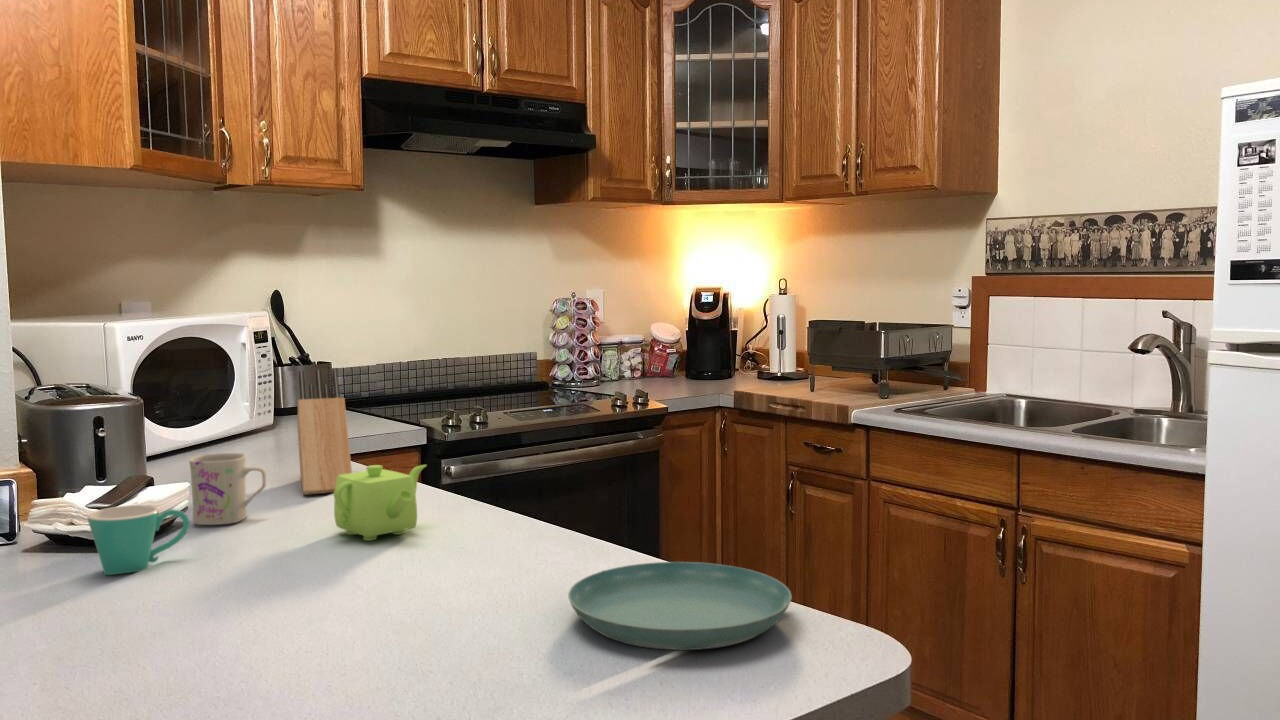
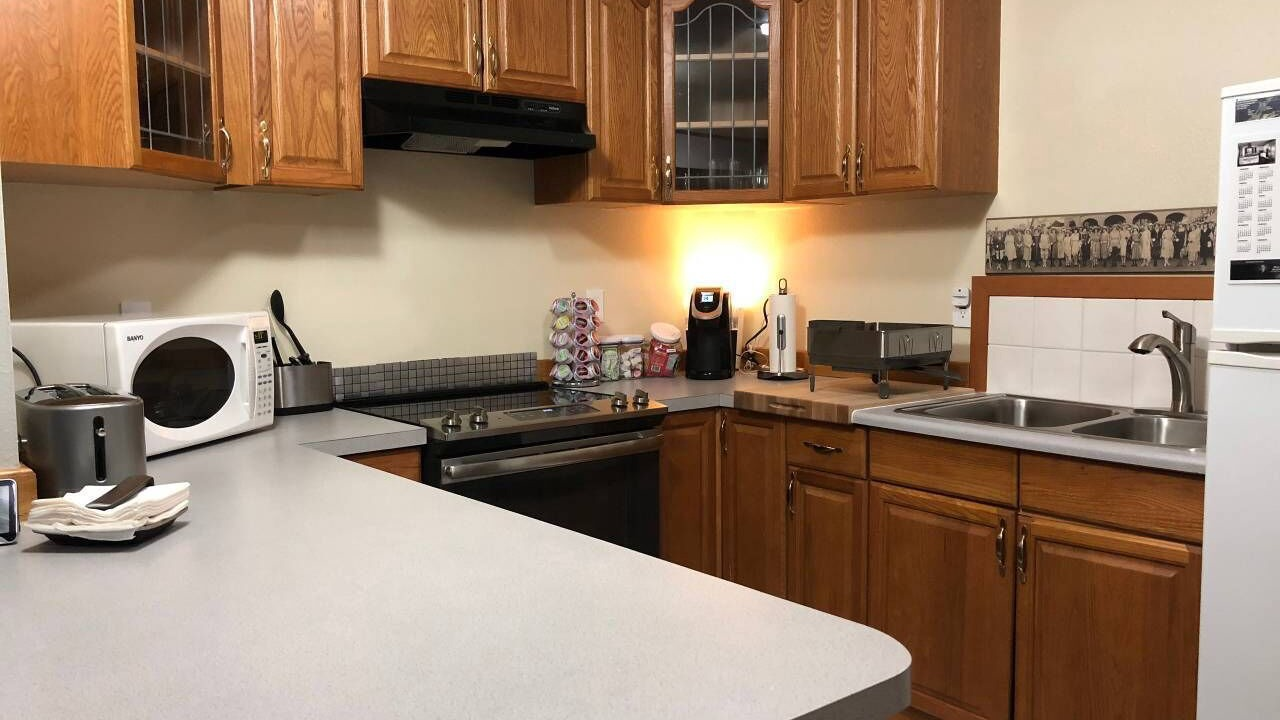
- saucer (679, 605)
- mug (140, 538)
- knife block (322, 427)
- teapot (382, 498)
- mug (229, 488)
